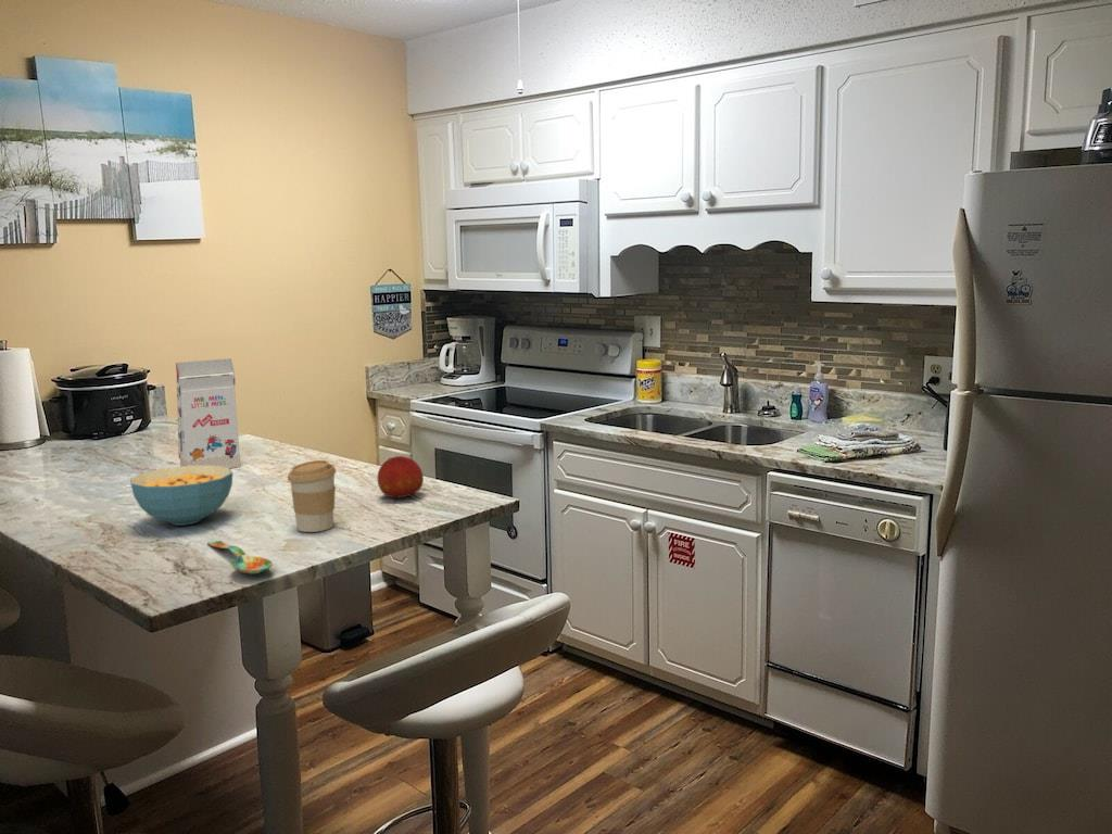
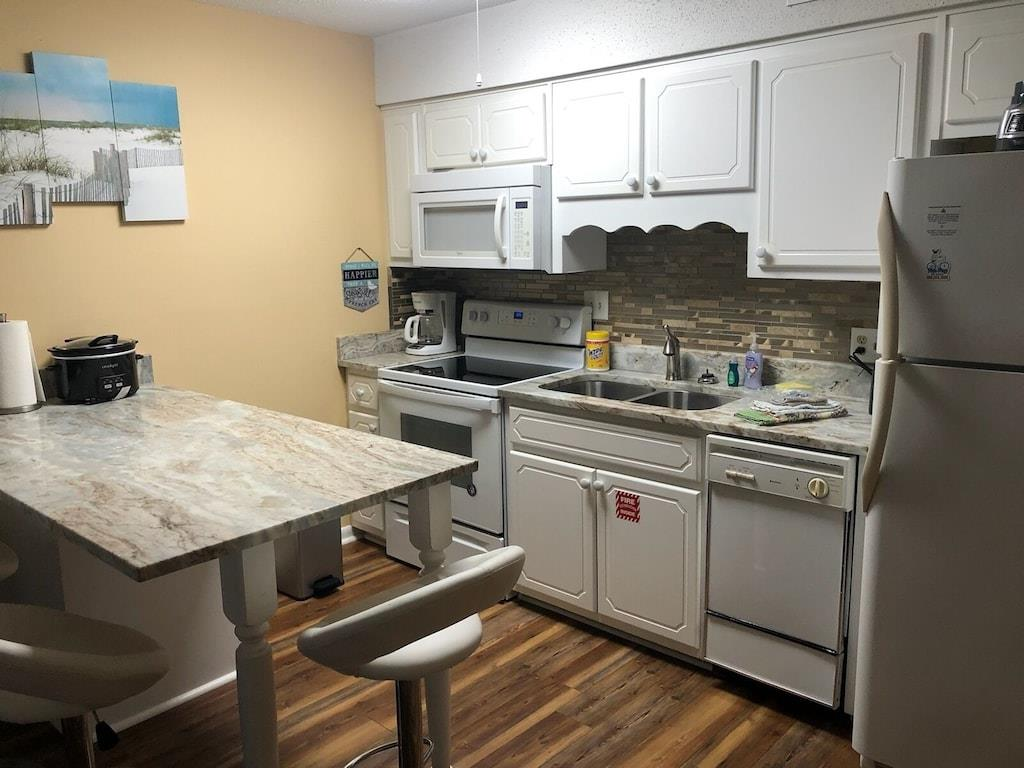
- cereal bowl (184, 498)
- coffee cup (313, 495)
- spoon (236, 554)
- fruit (400, 476)
- gift box (206, 415)
